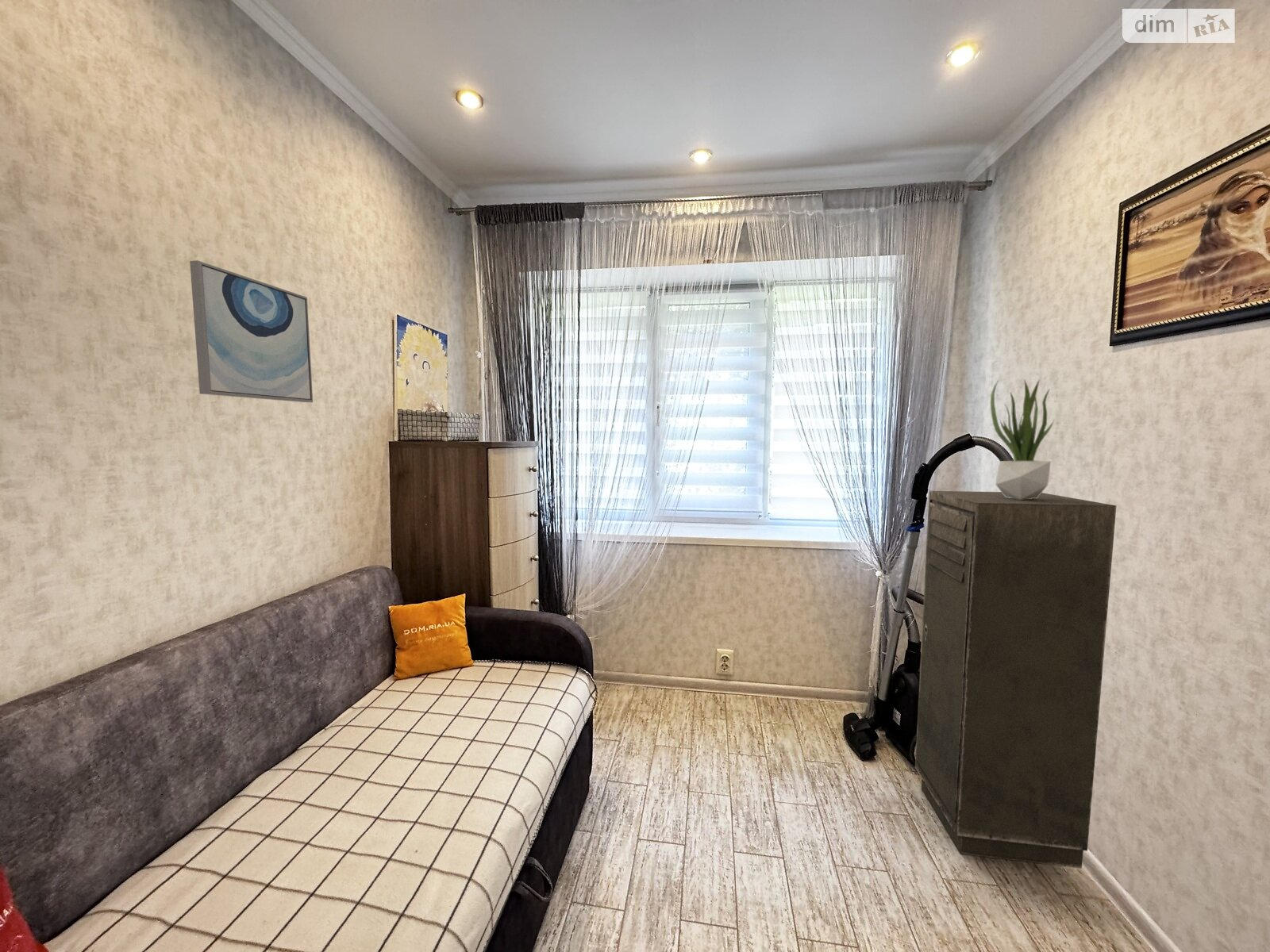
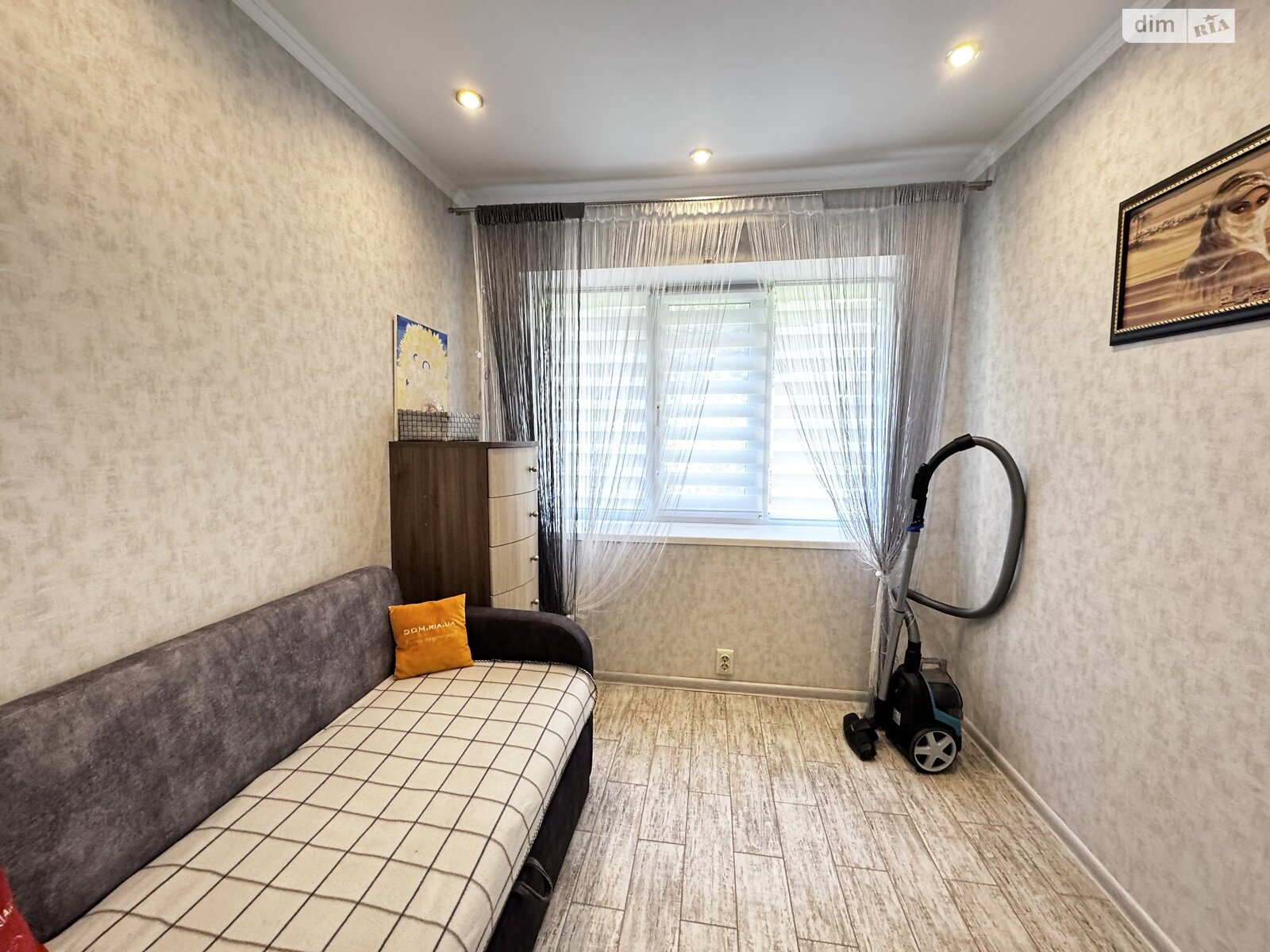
- potted plant (1019, 438)
- wall art (259, 340)
- storage cabinet (999, 665)
